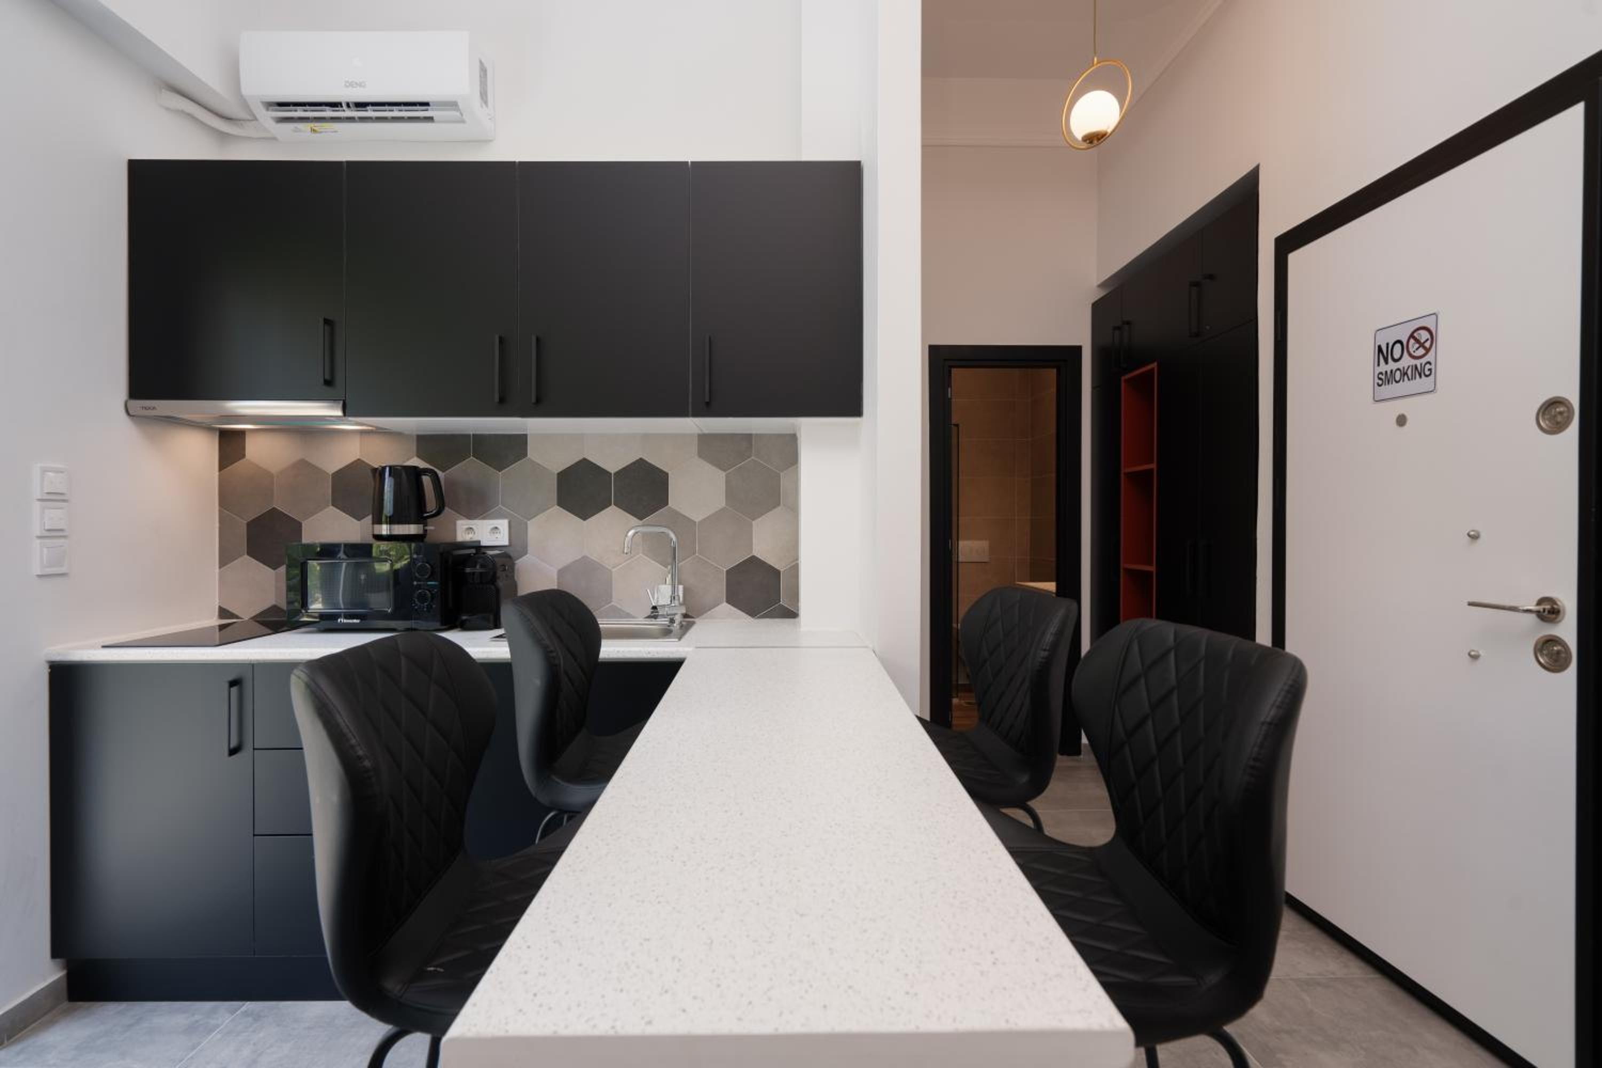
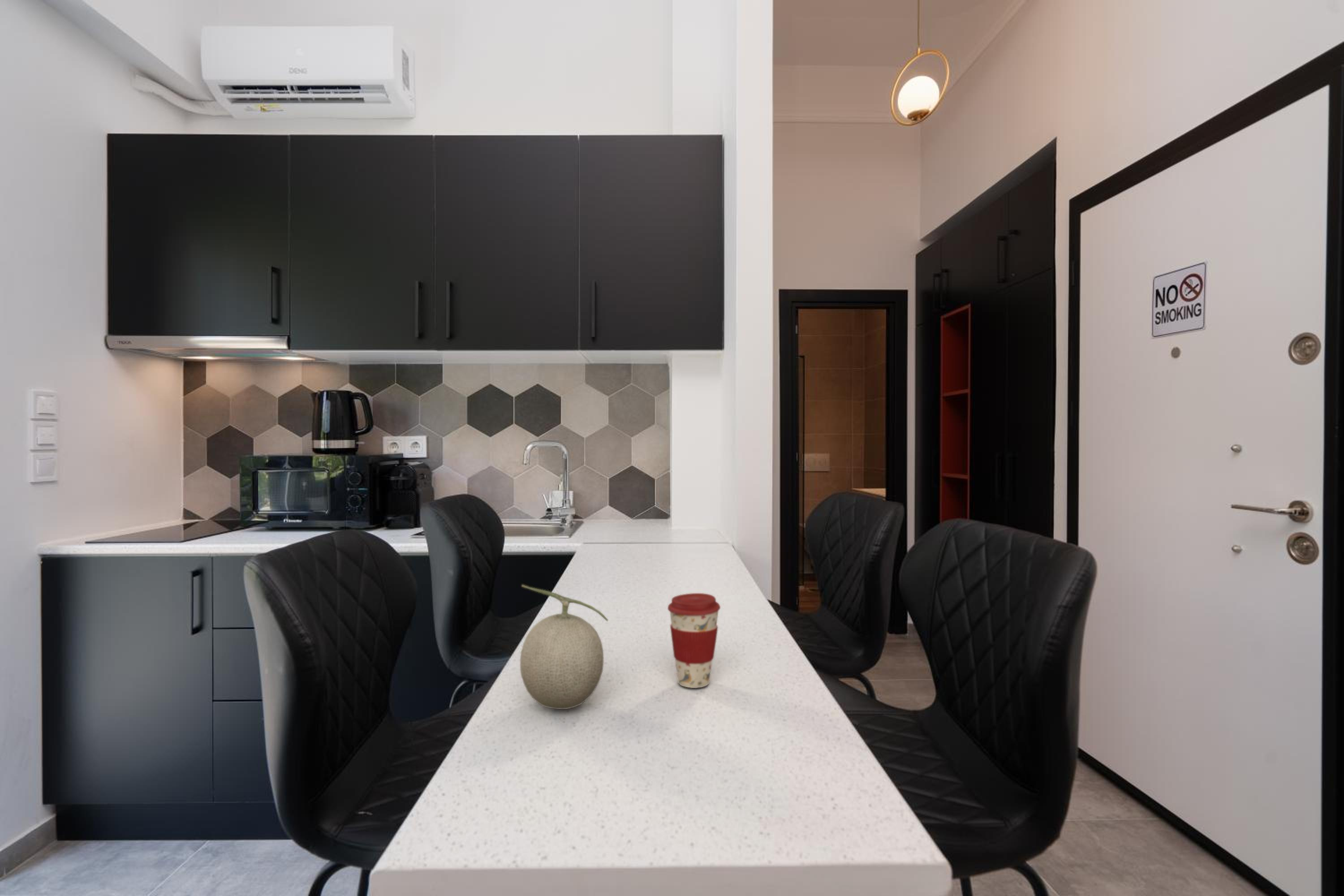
+ fruit (565, 646)
+ coffee cup (694, 640)
